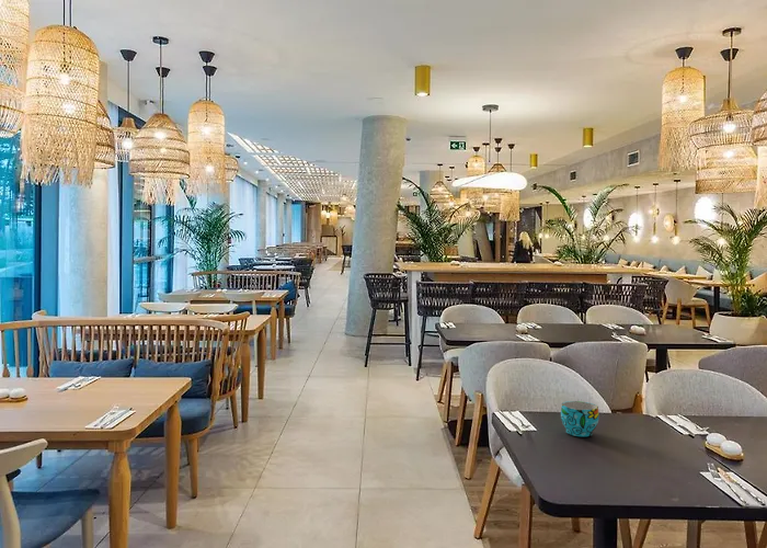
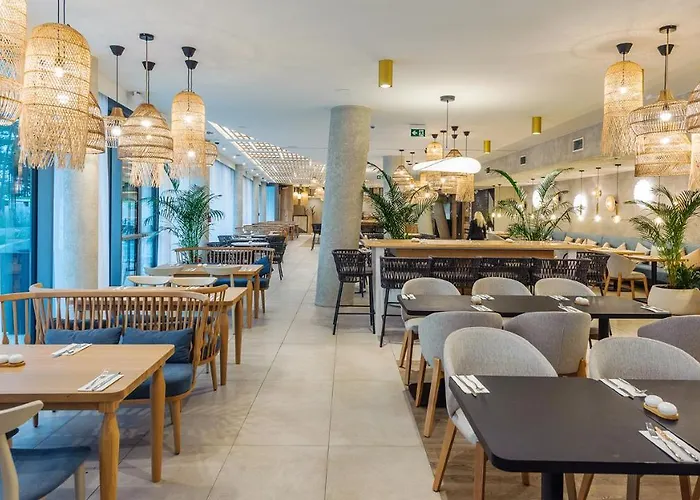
- cup (576, 419)
